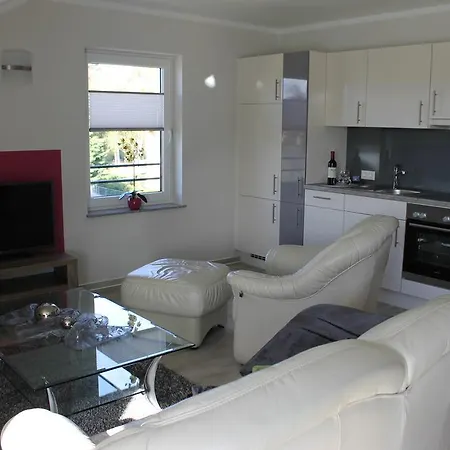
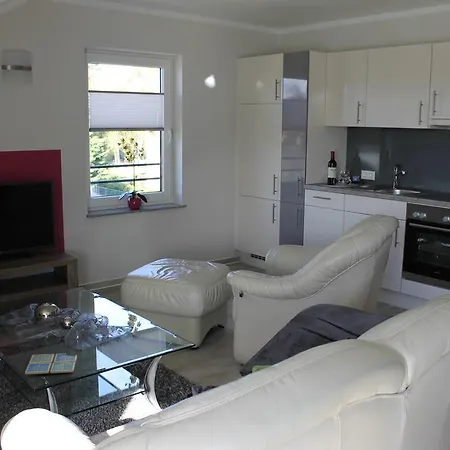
+ drink coaster (51, 363)
